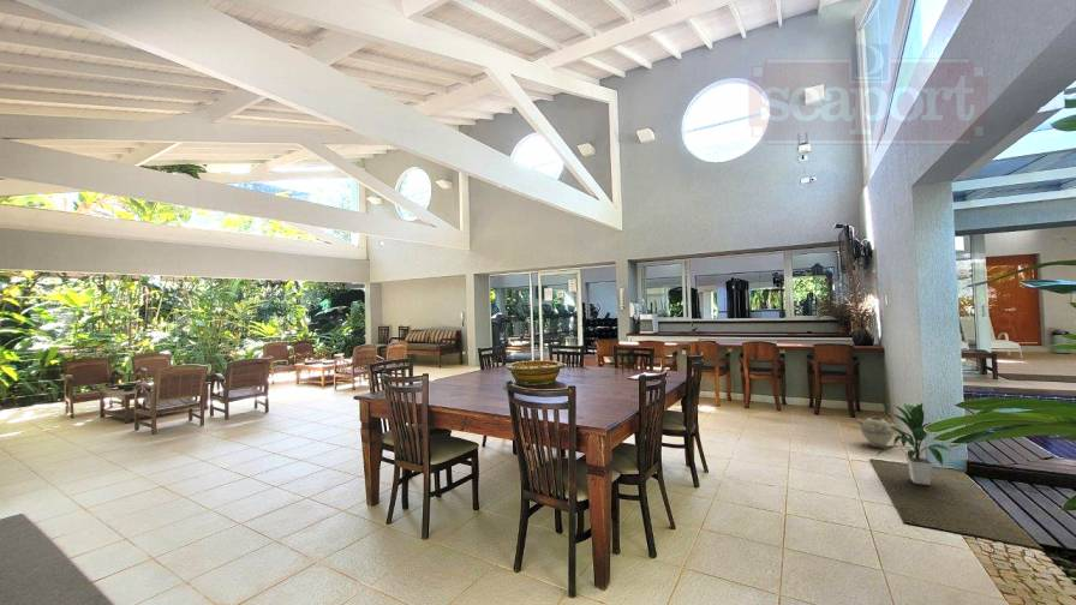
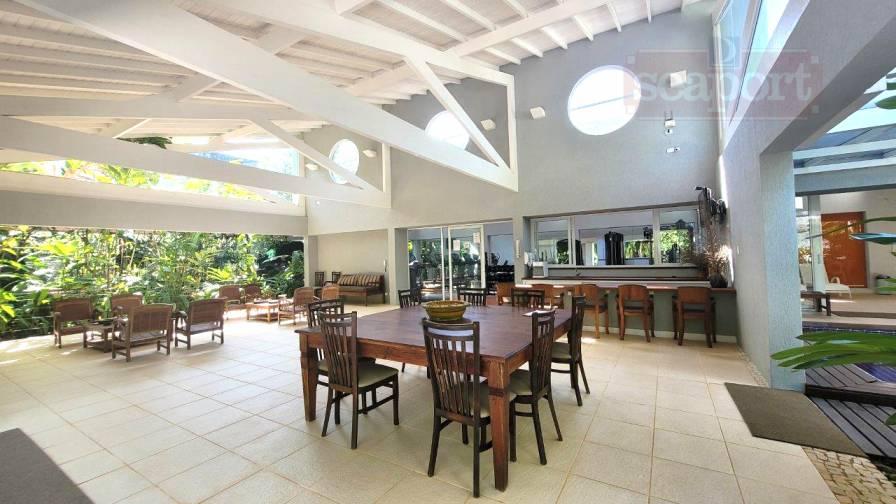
- indoor plant (913, 439)
- ceramic jug (873, 431)
